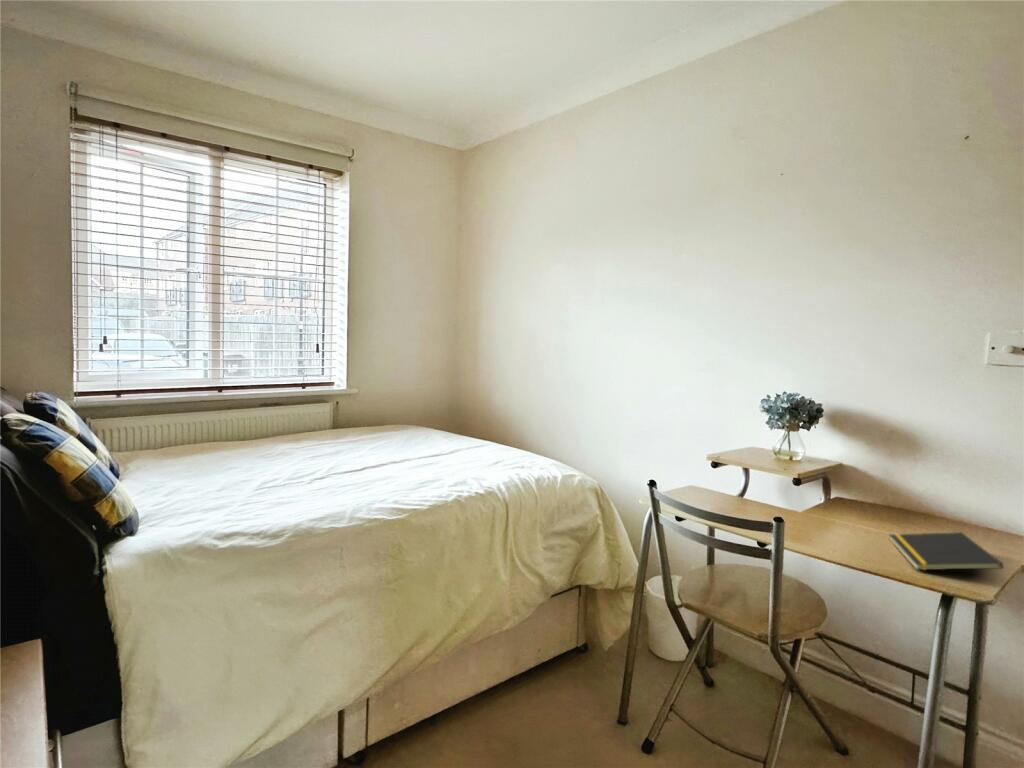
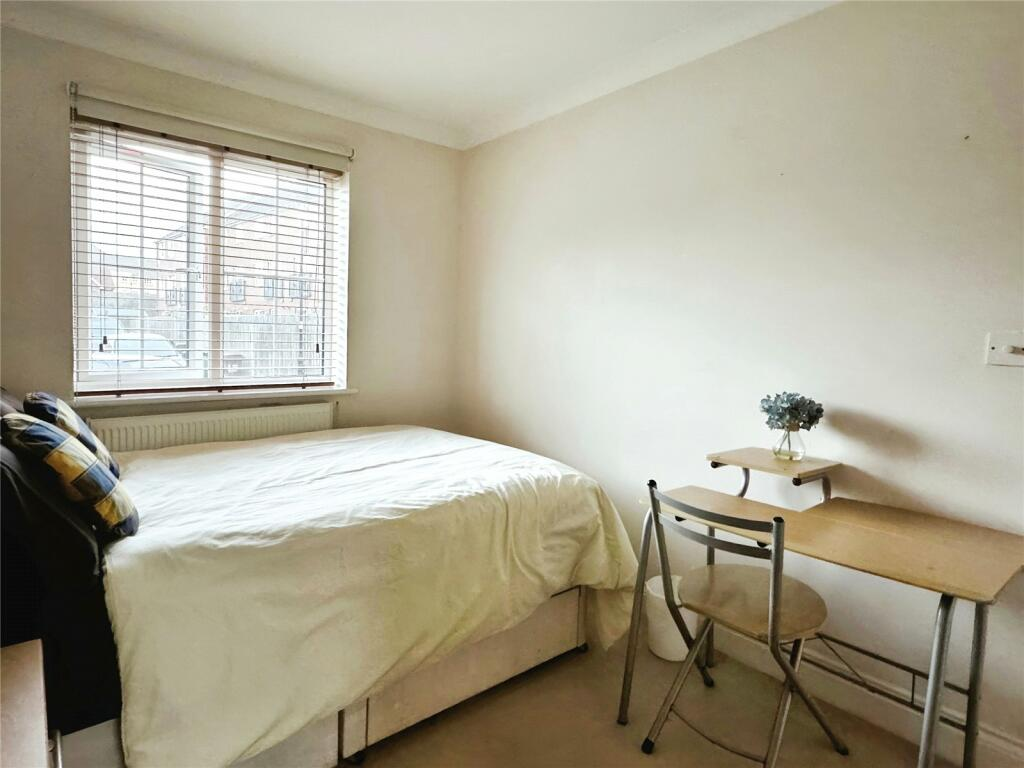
- notepad (940, 550)
